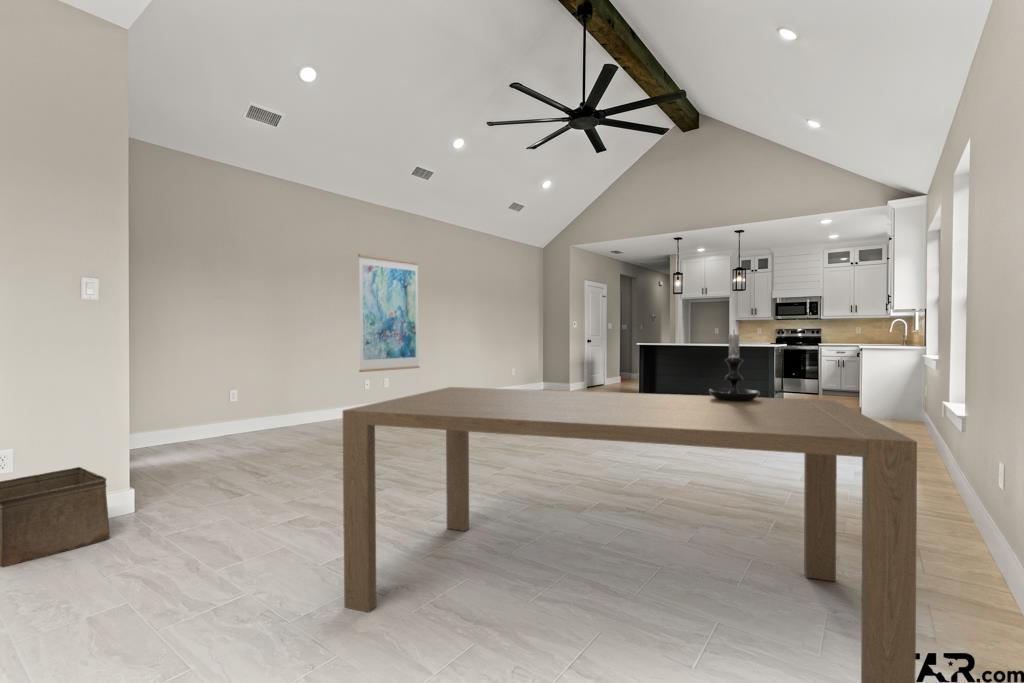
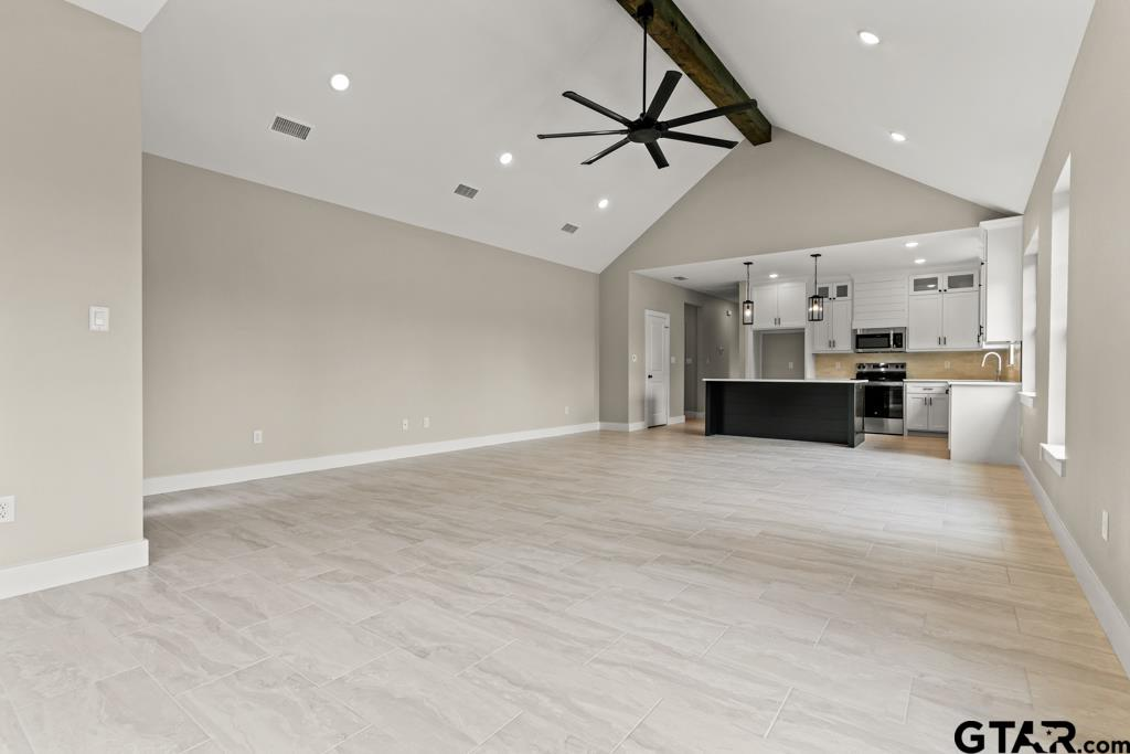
- candle holder (732, 363)
- dining table (607, 440)
- storage bin (45, 512)
- wall art (390, 314)
